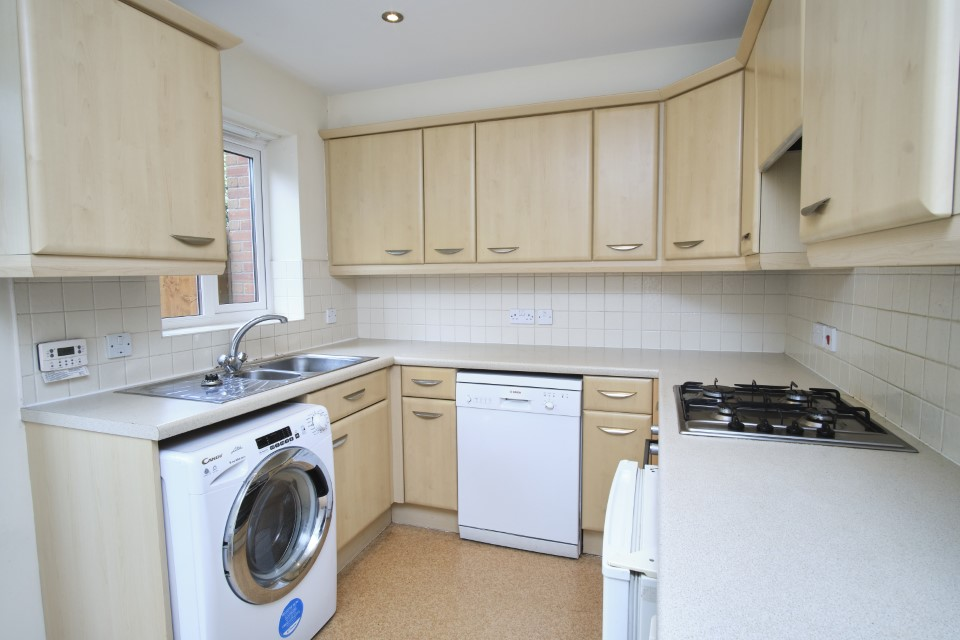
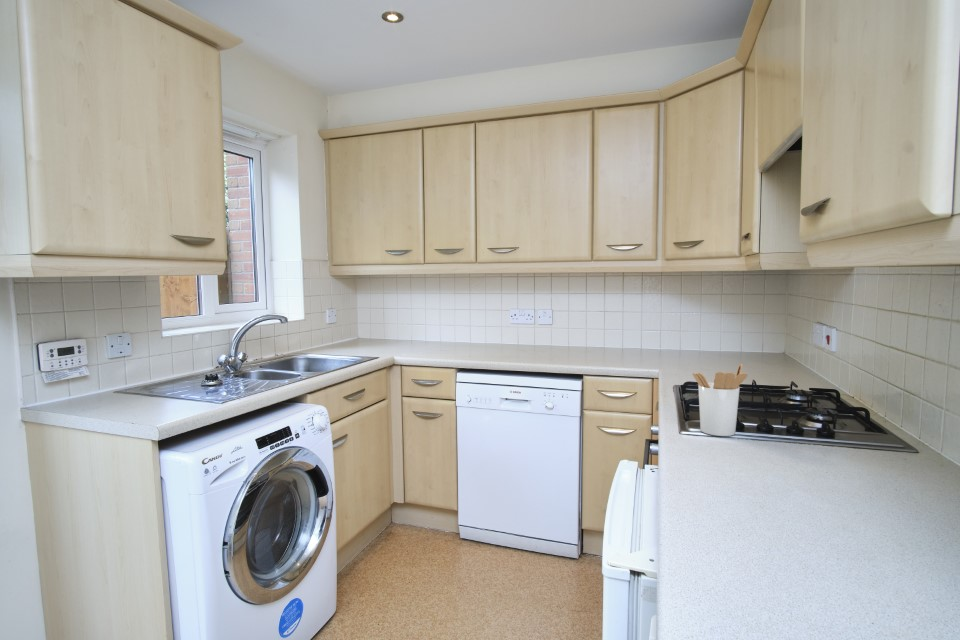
+ utensil holder (722, 399)
